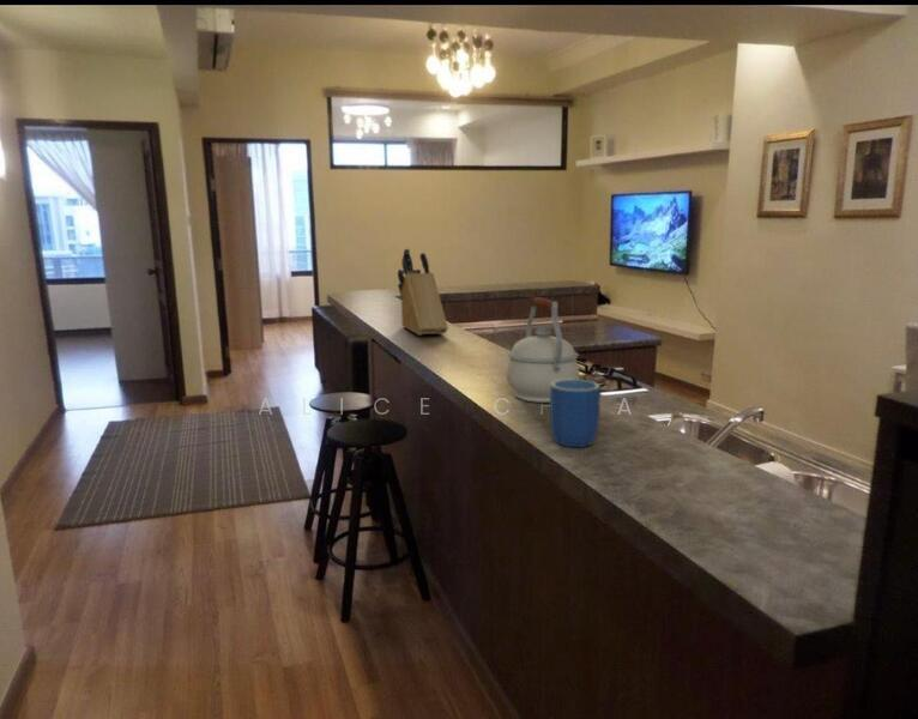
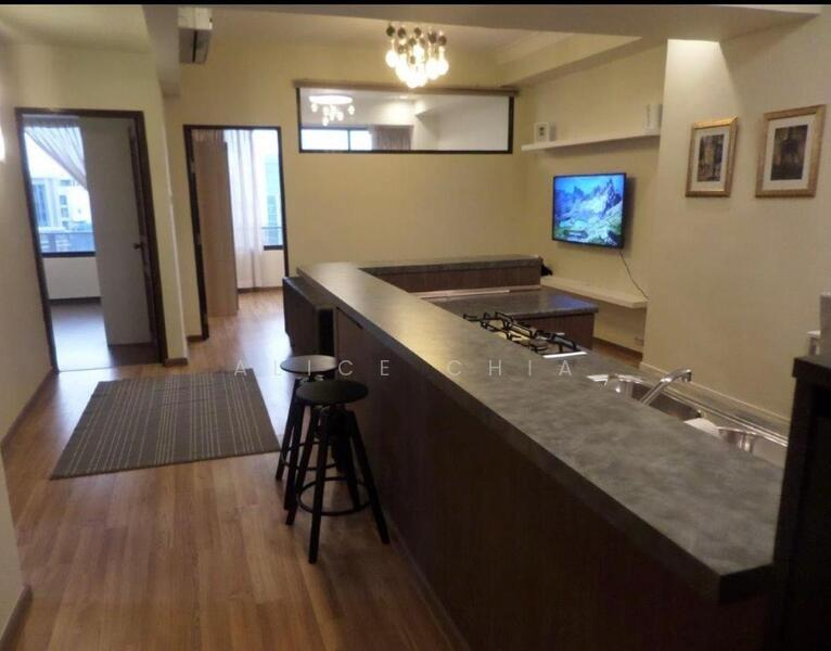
- kettle (540, 346)
- knife block (419, 290)
- mug (573, 411)
